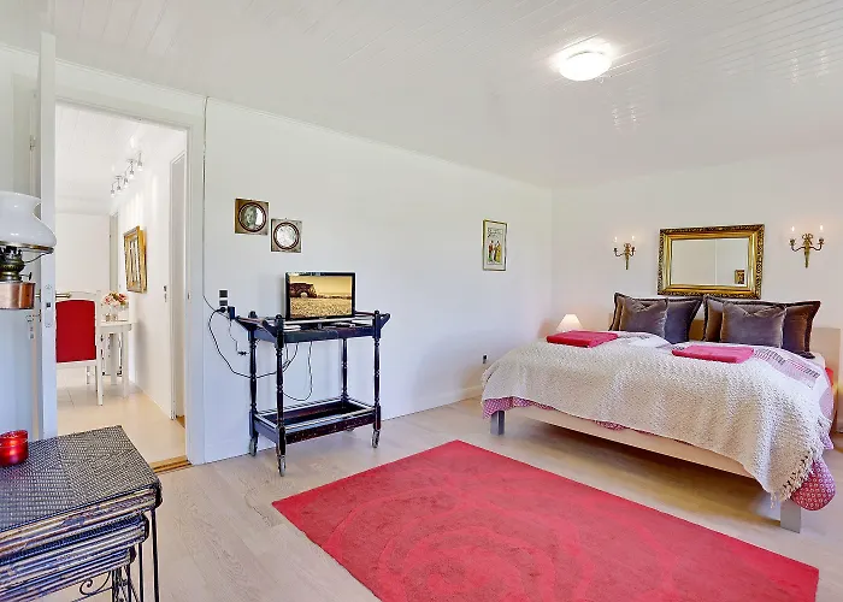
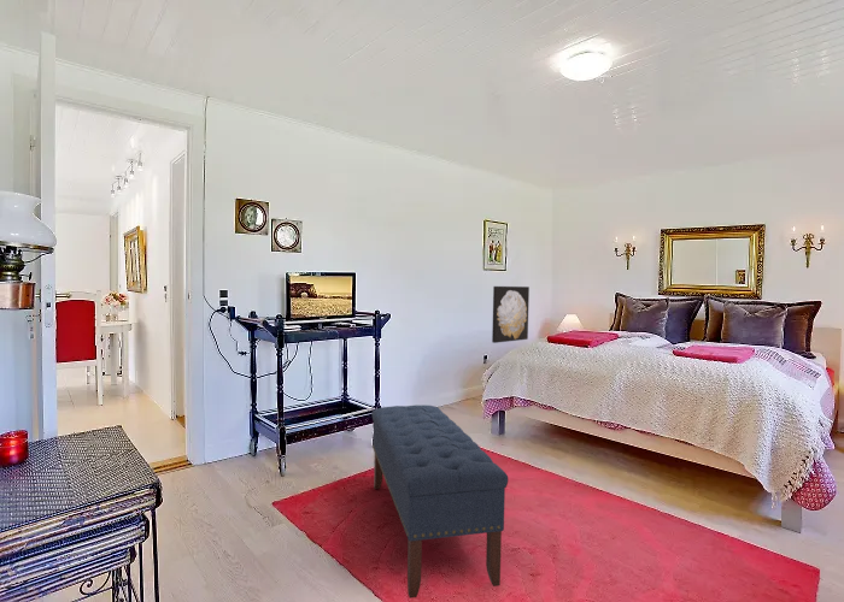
+ bench (426, 478)
+ wall art (510, 313)
